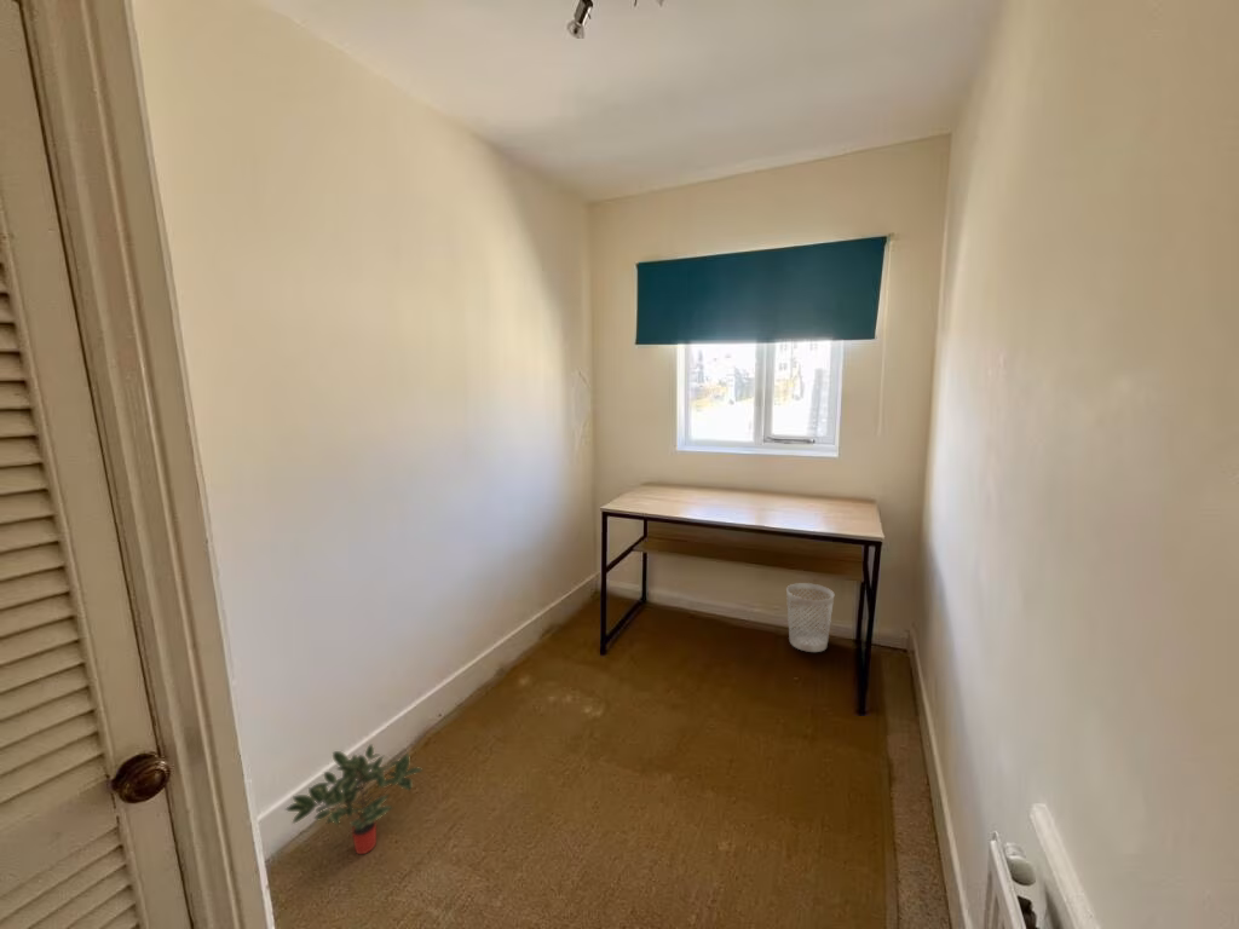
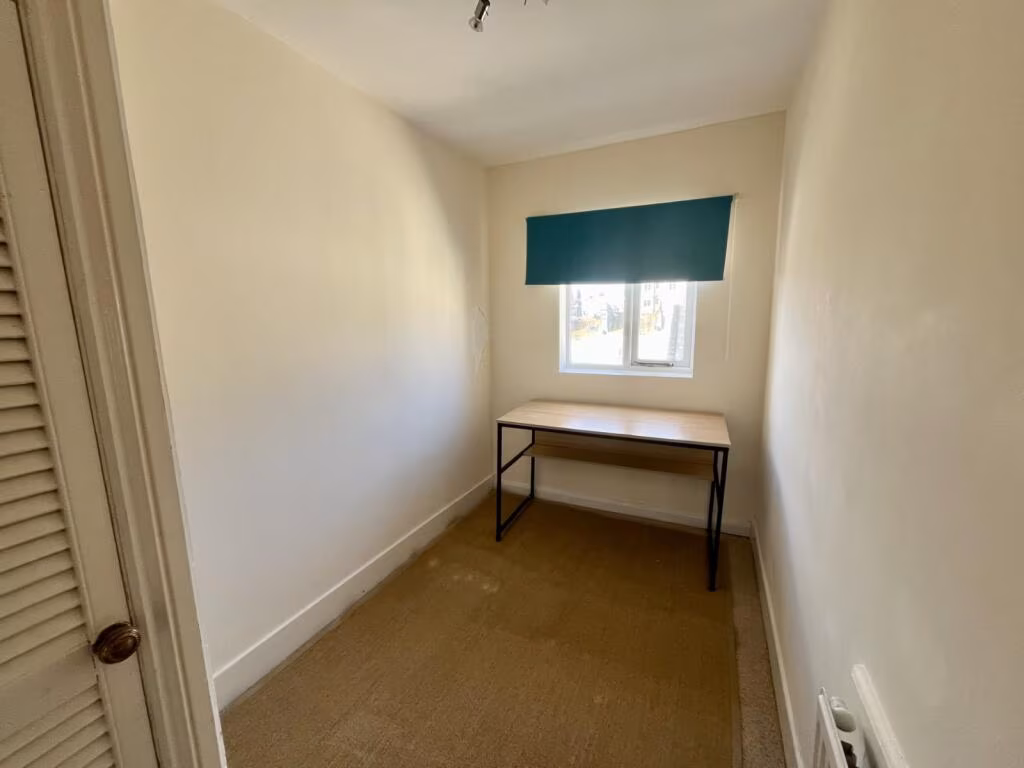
- potted plant (358, 791)
- wastebasket (808, 617)
